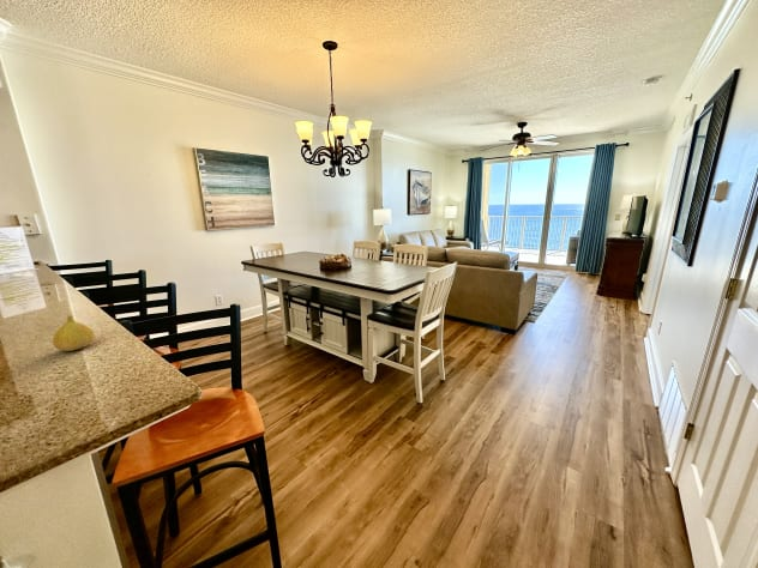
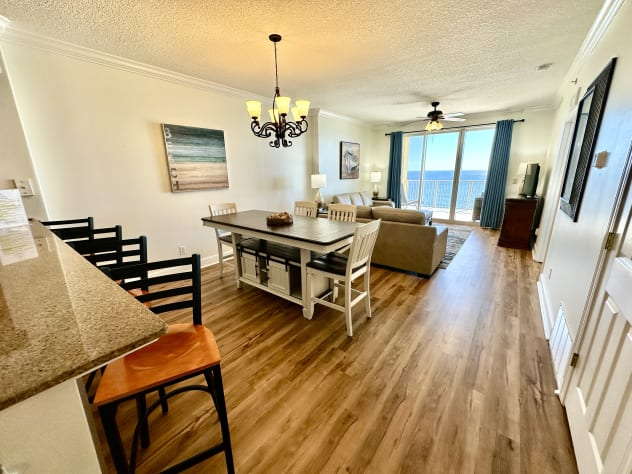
- fruit (73, 332)
